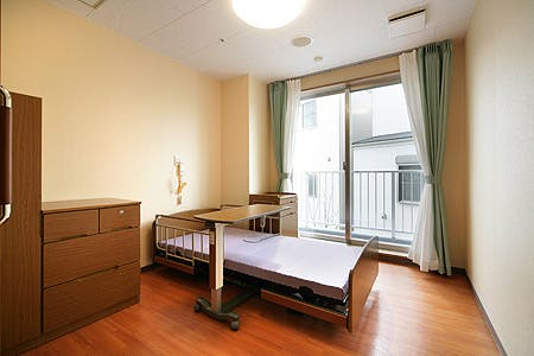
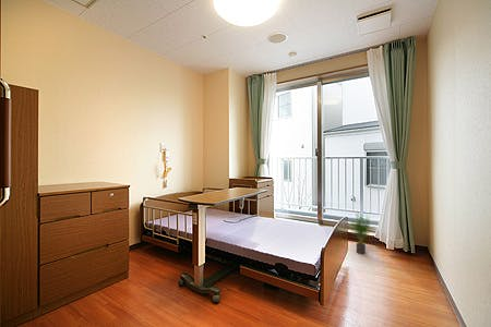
+ potted plant (358, 232)
